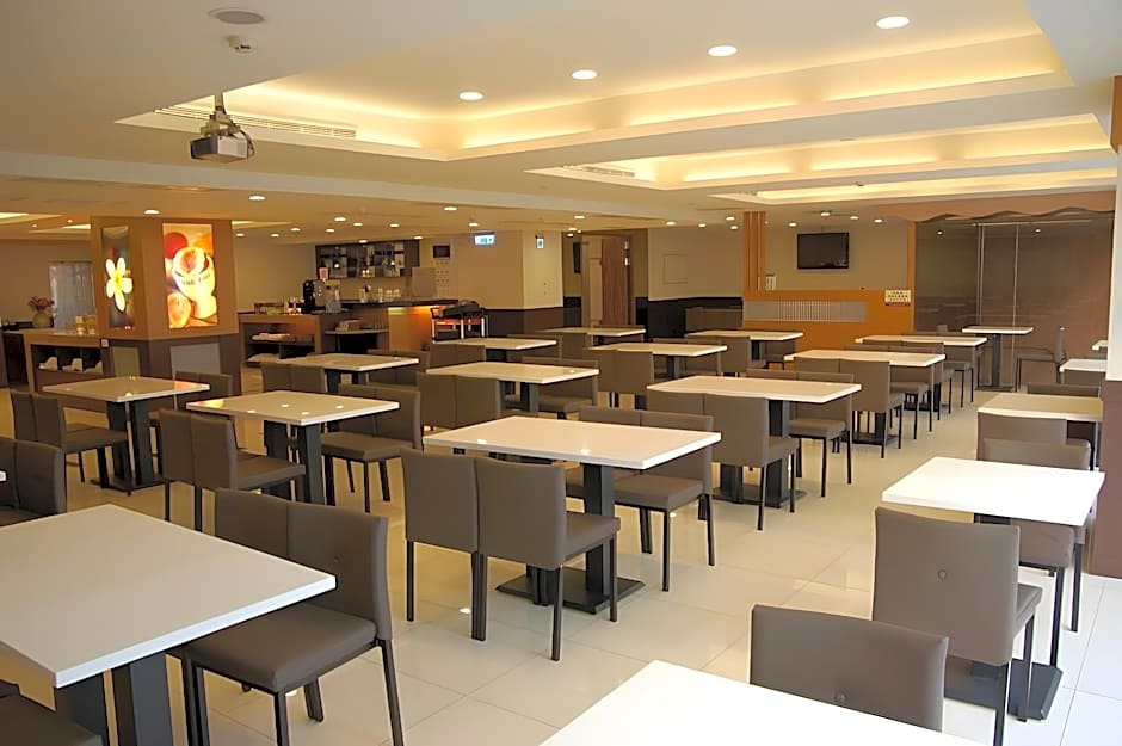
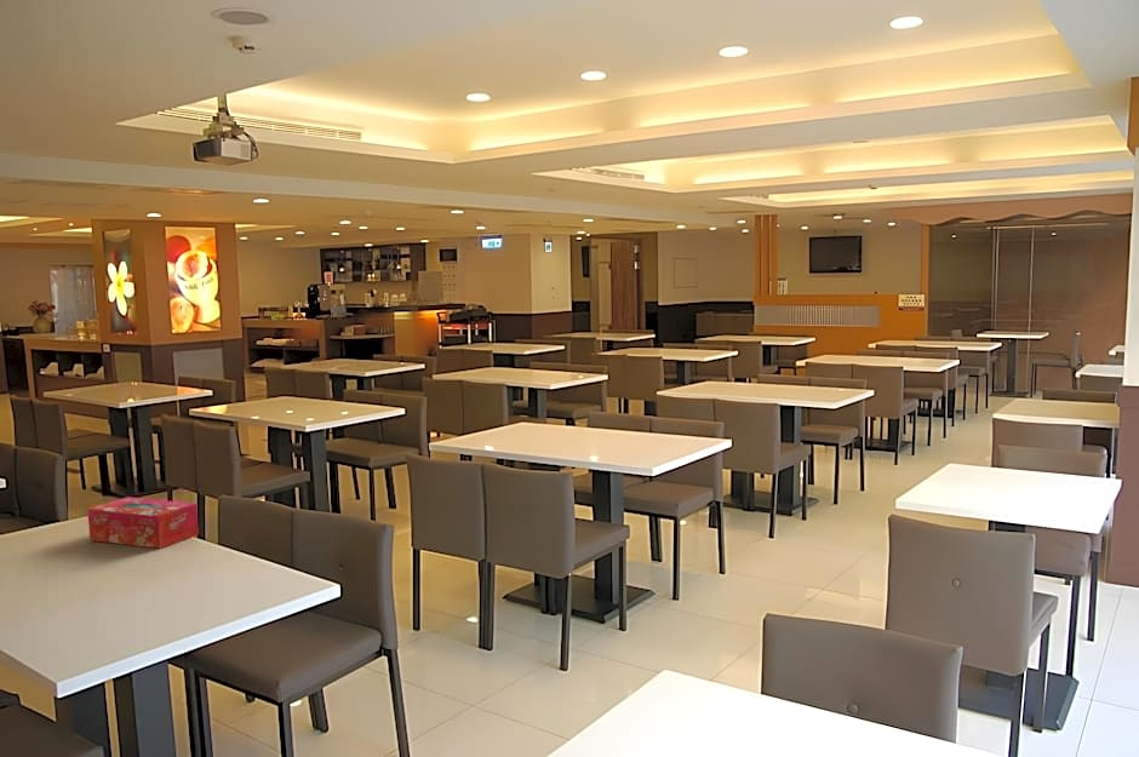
+ tissue box (143, 521)
